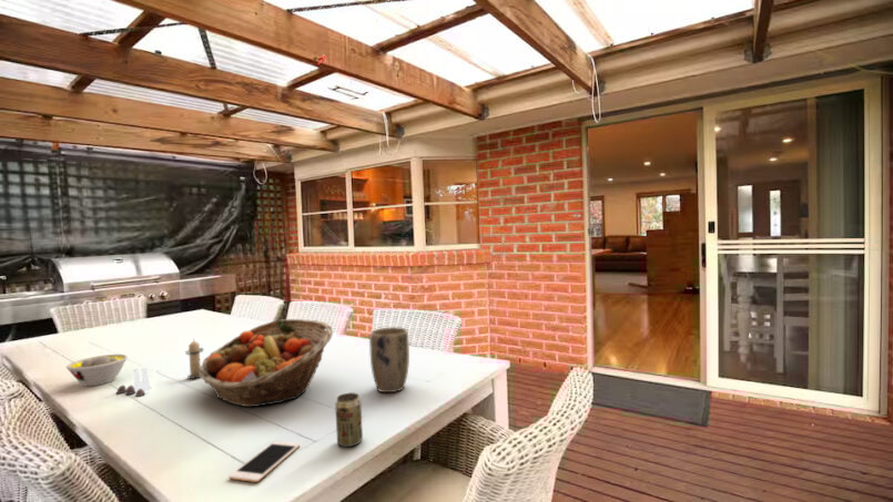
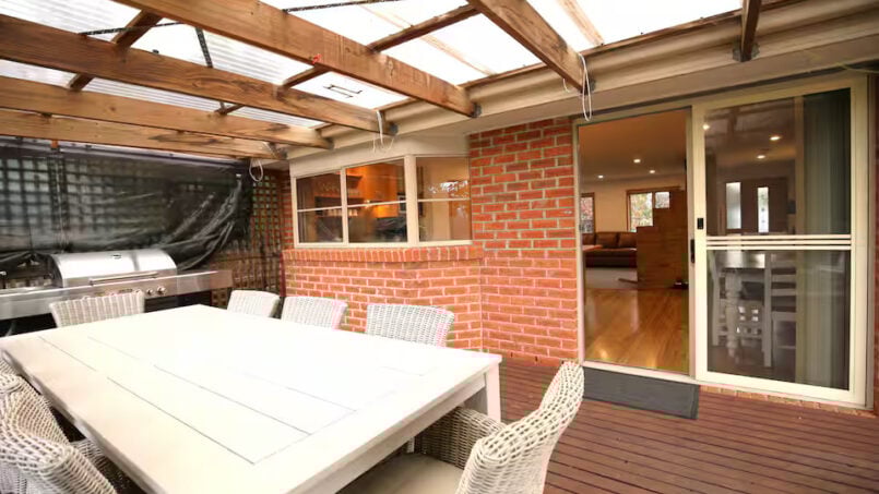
- salt and pepper shaker set (135, 380)
- candle (194, 358)
- plant pot (389, 359)
- beverage can (348, 419)
- fruit basket (268, 358)
- cell phone (266, 460)
- bowl (98, 368)
